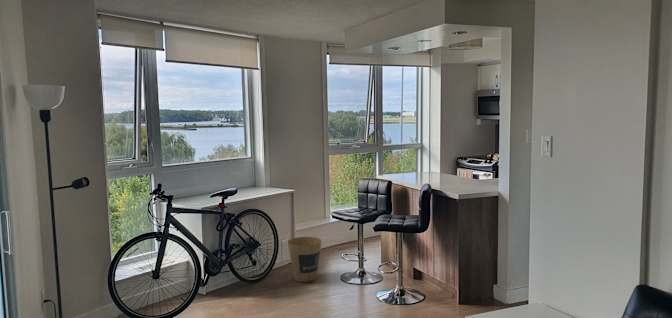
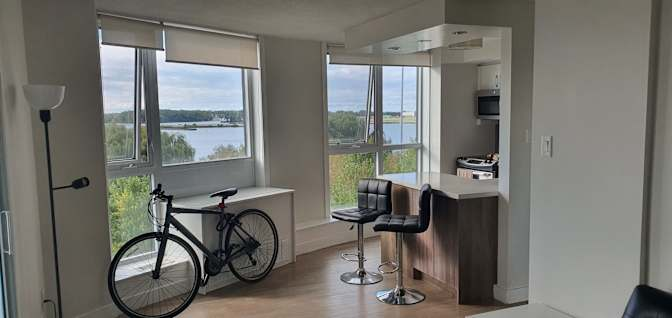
- trash can (305, 259)
